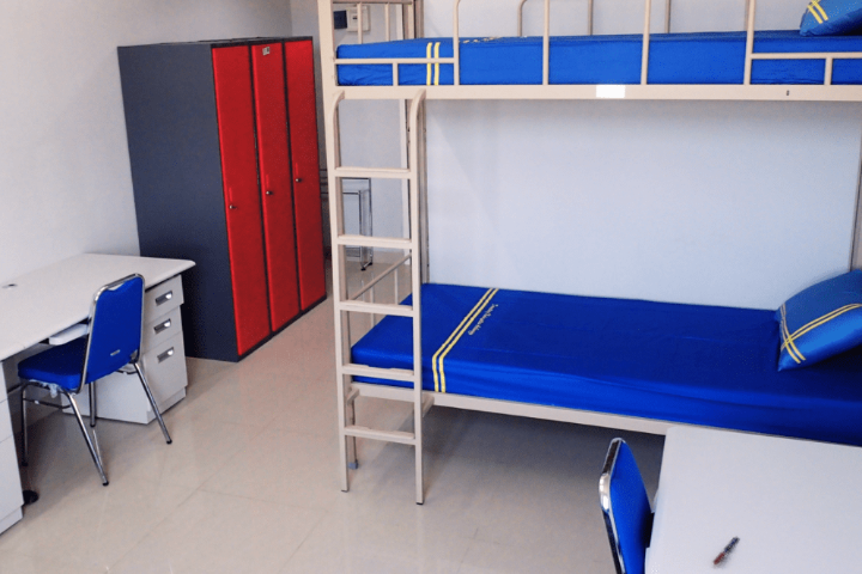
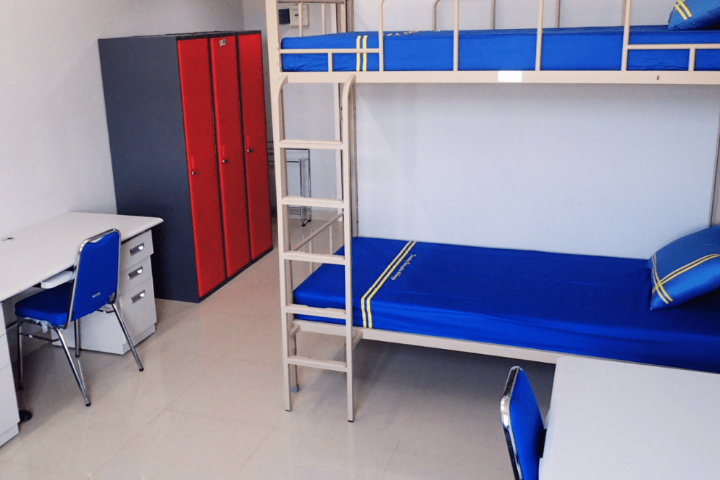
- pen (726, 549)
